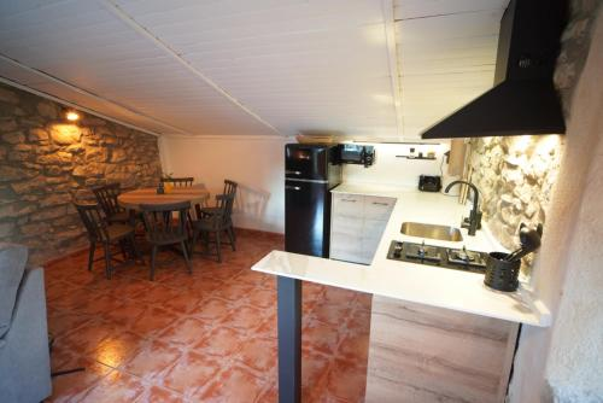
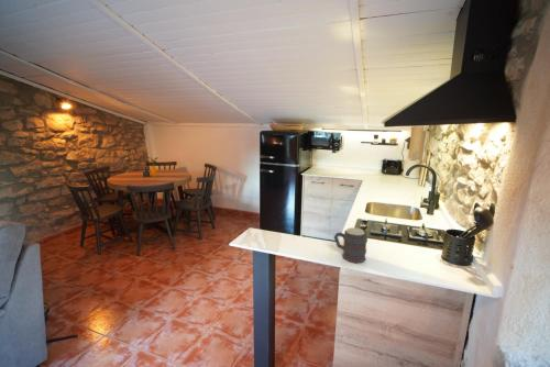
+ mug (350, 242)
